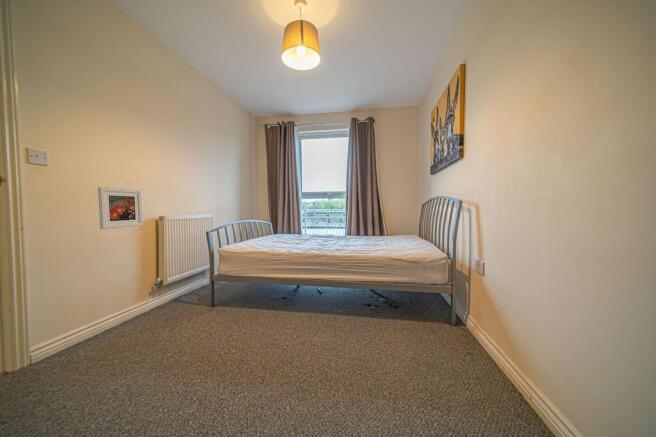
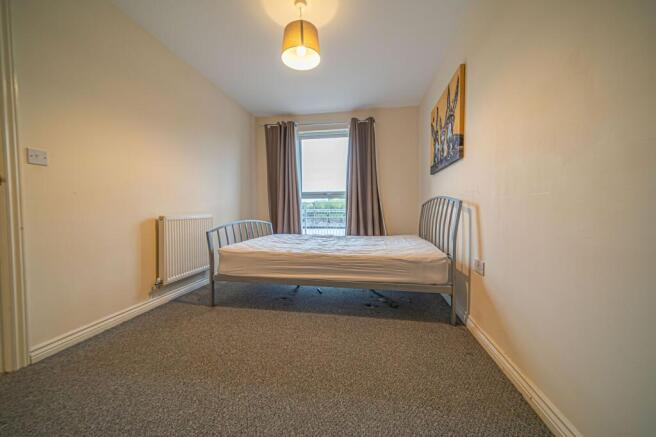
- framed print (122, 208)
